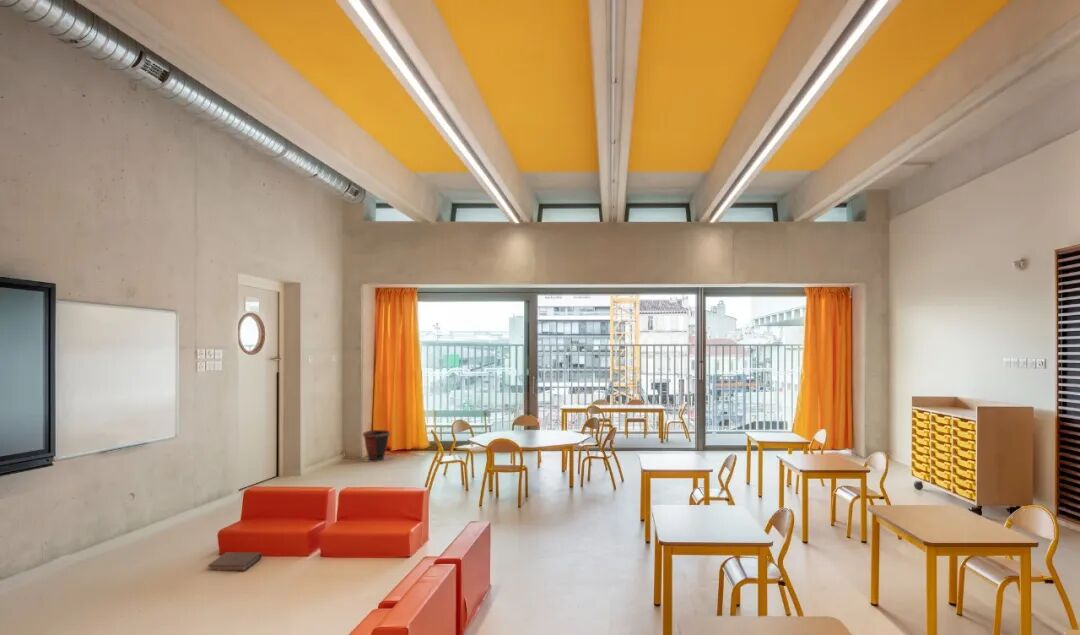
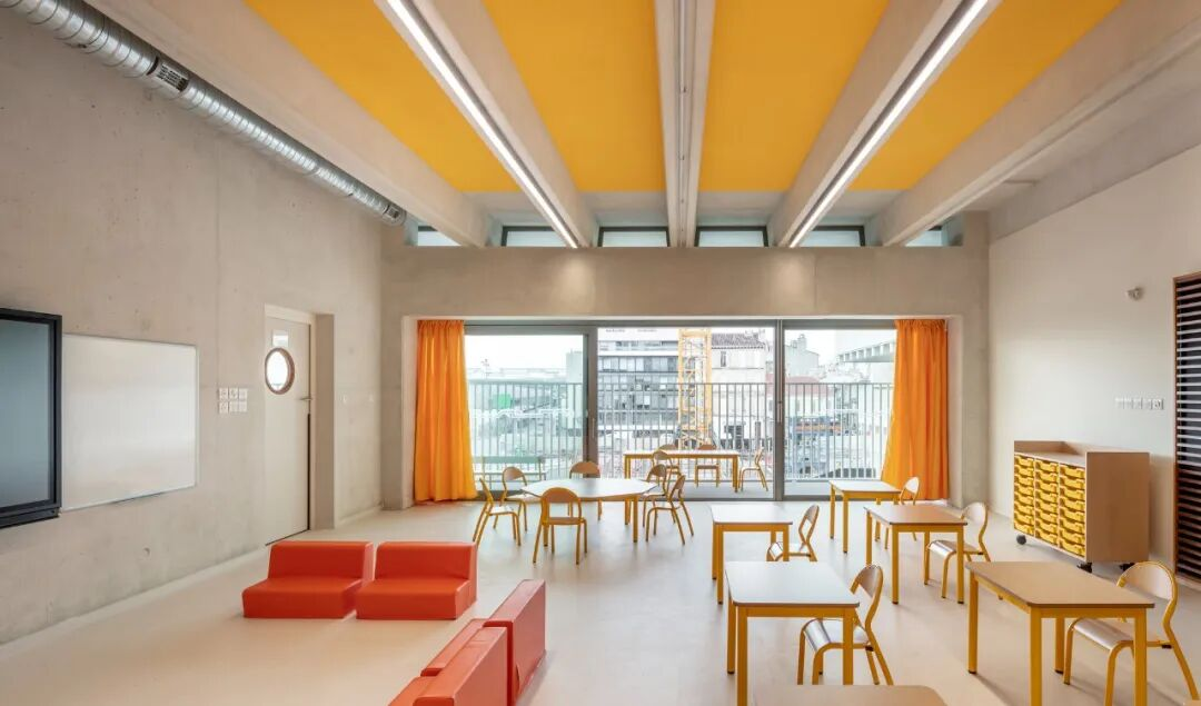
- waste bin (376, 445)
- book (235, 561)
